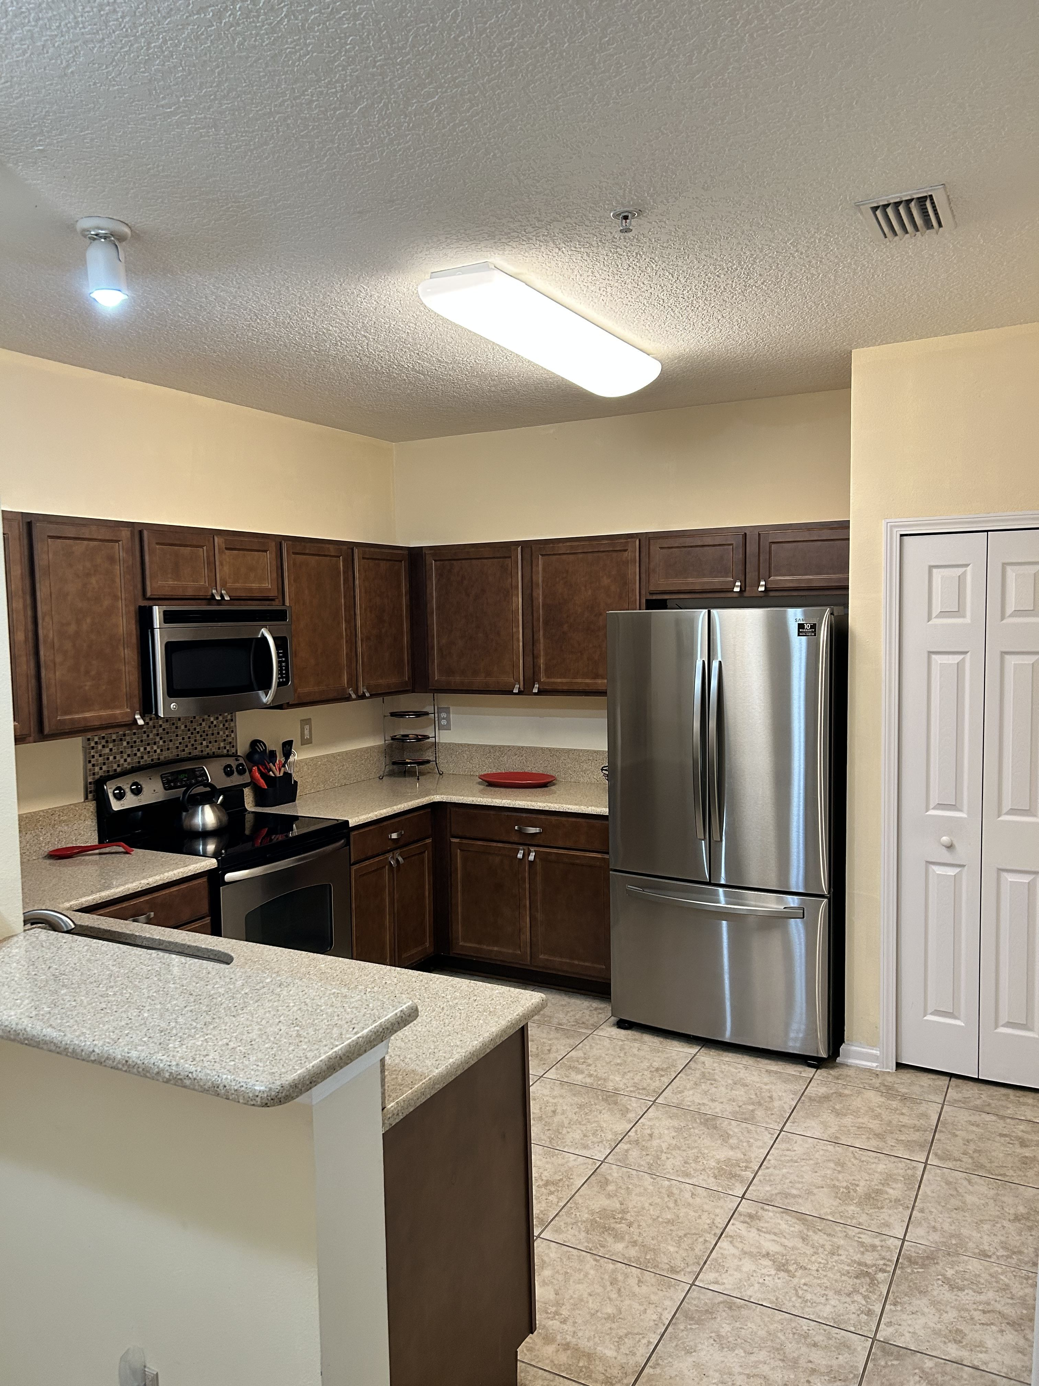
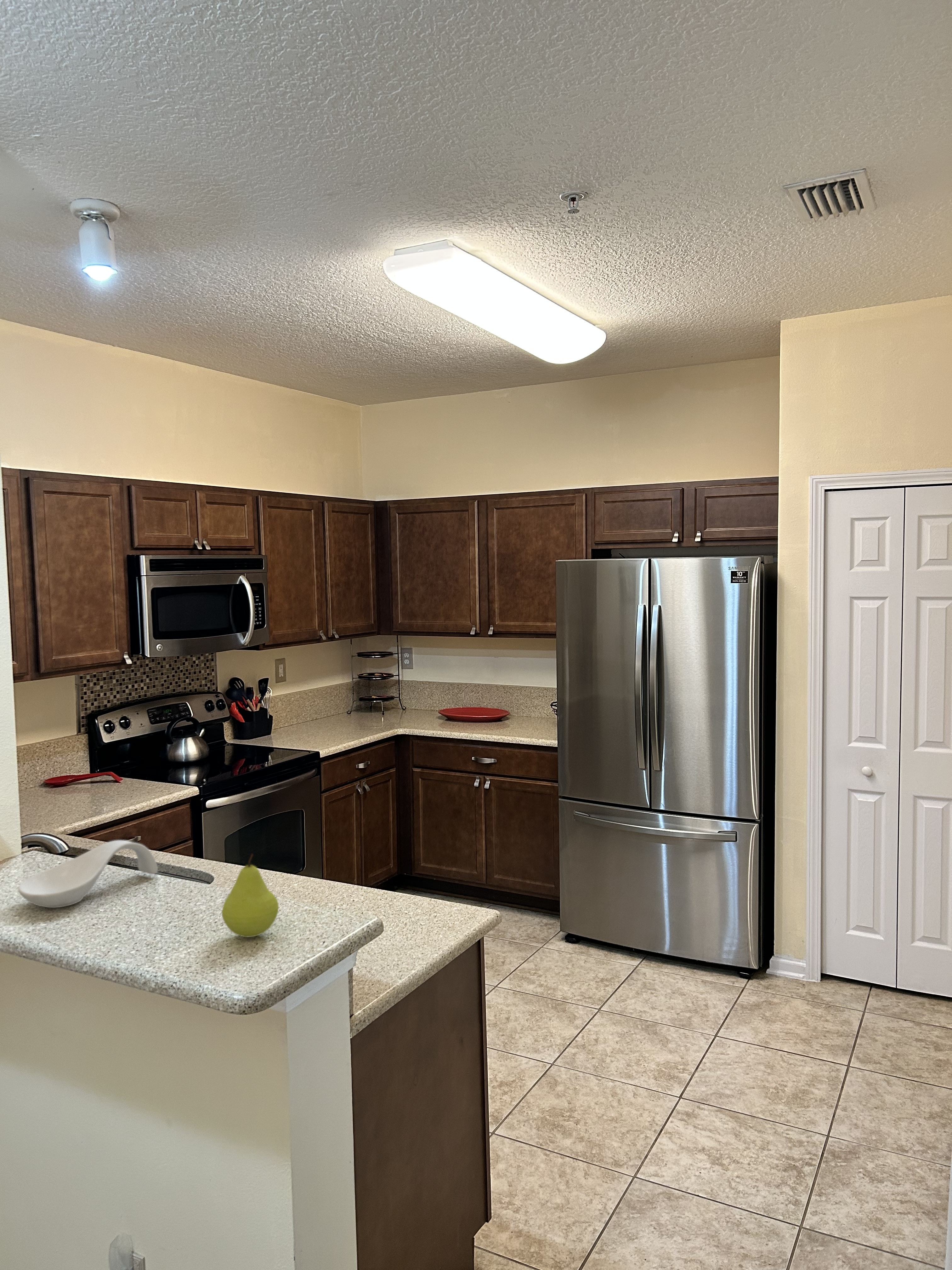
+ fruit (250, 895)
+ spoon rest (90, 871)
